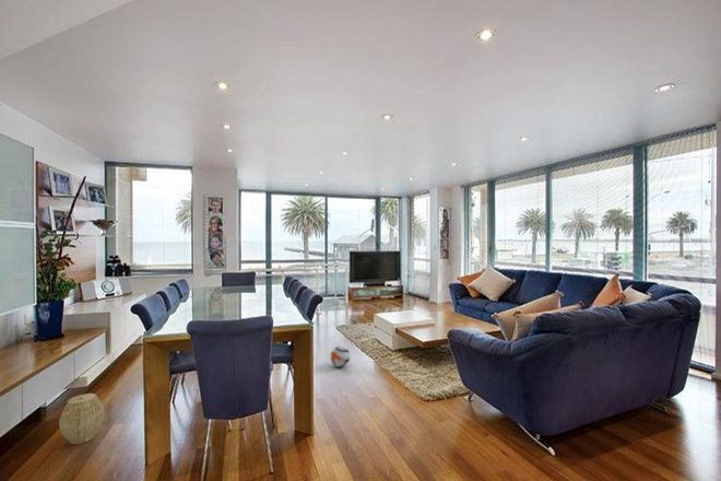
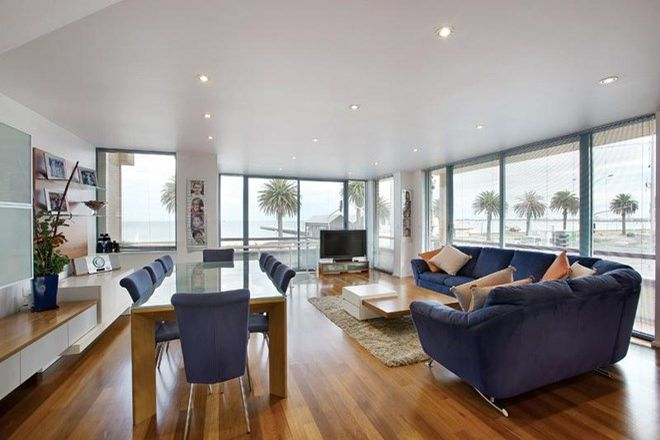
- ball (340, 356)
- woven basket (82, 417)
